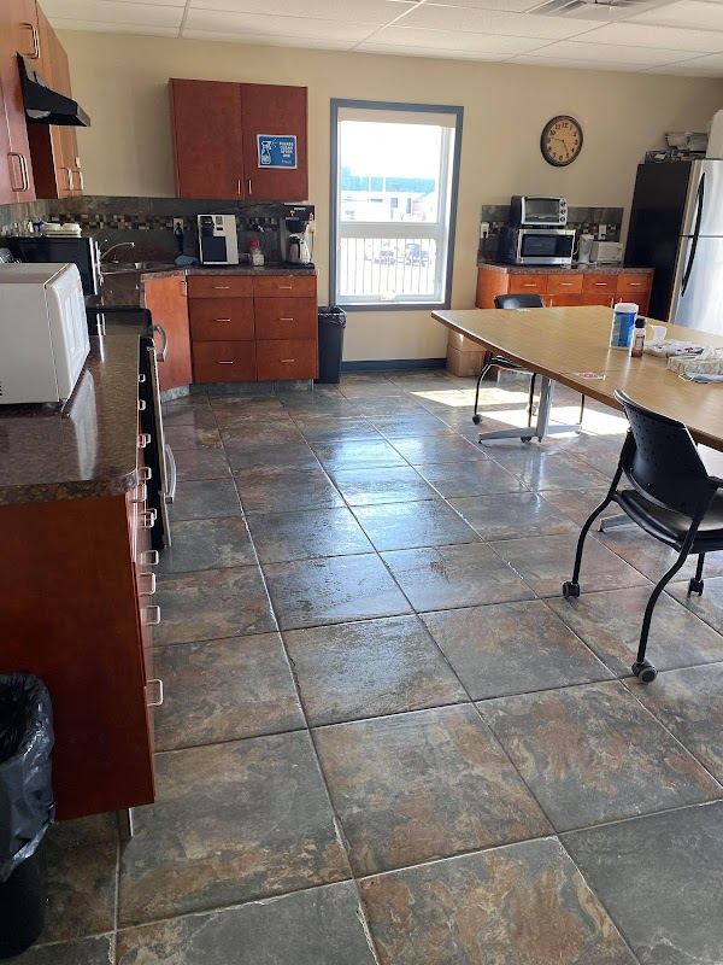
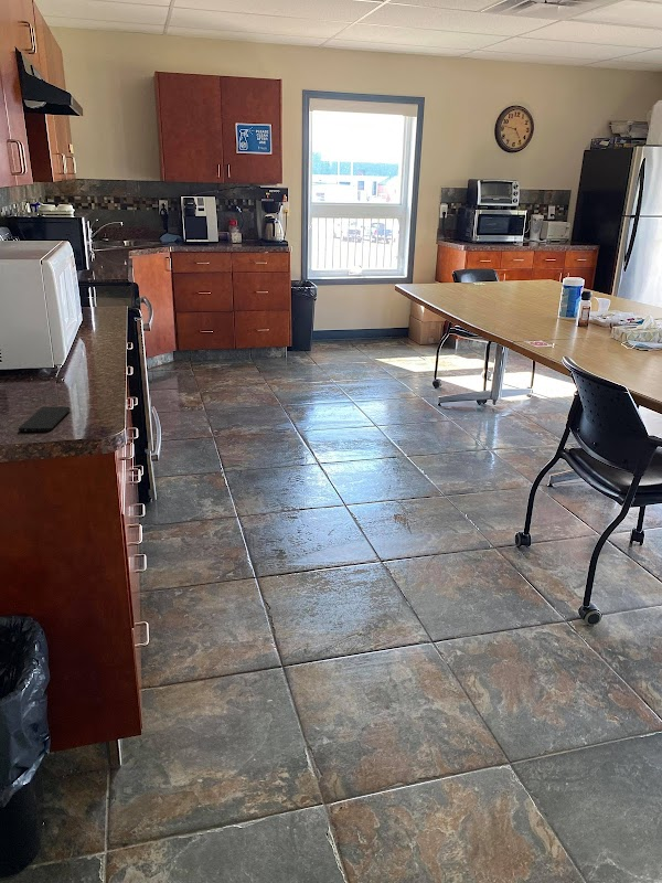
+ smartphone (45, 418)
